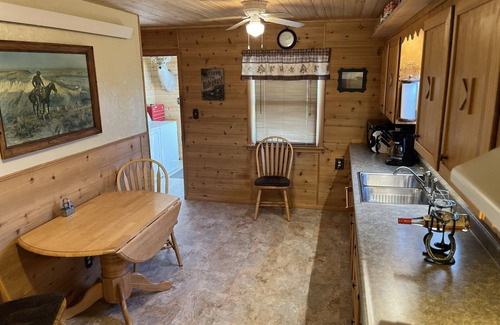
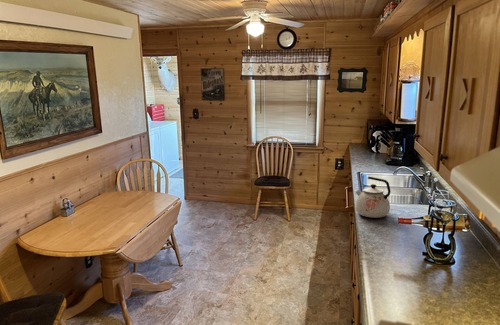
+ kettle (372, 196)
